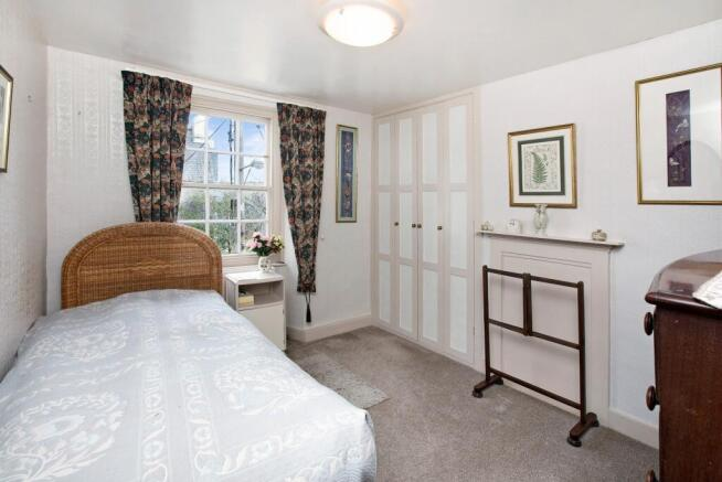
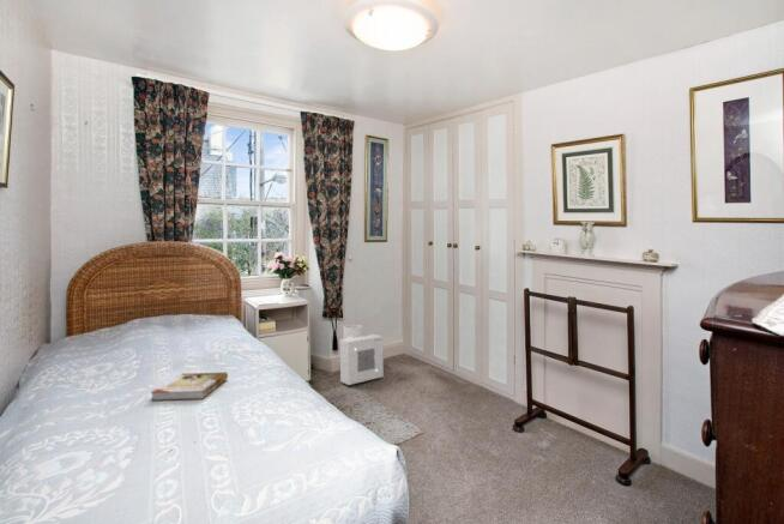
+ air purifier (354, 350)
+ book (192, 385)
